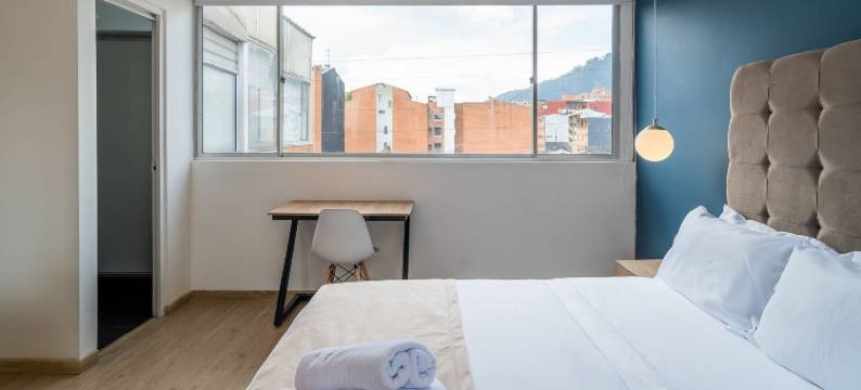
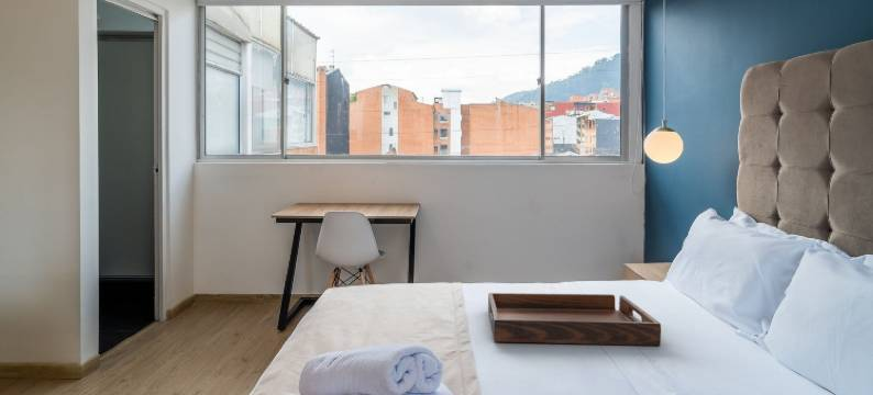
+ serving tray (564, 315)
